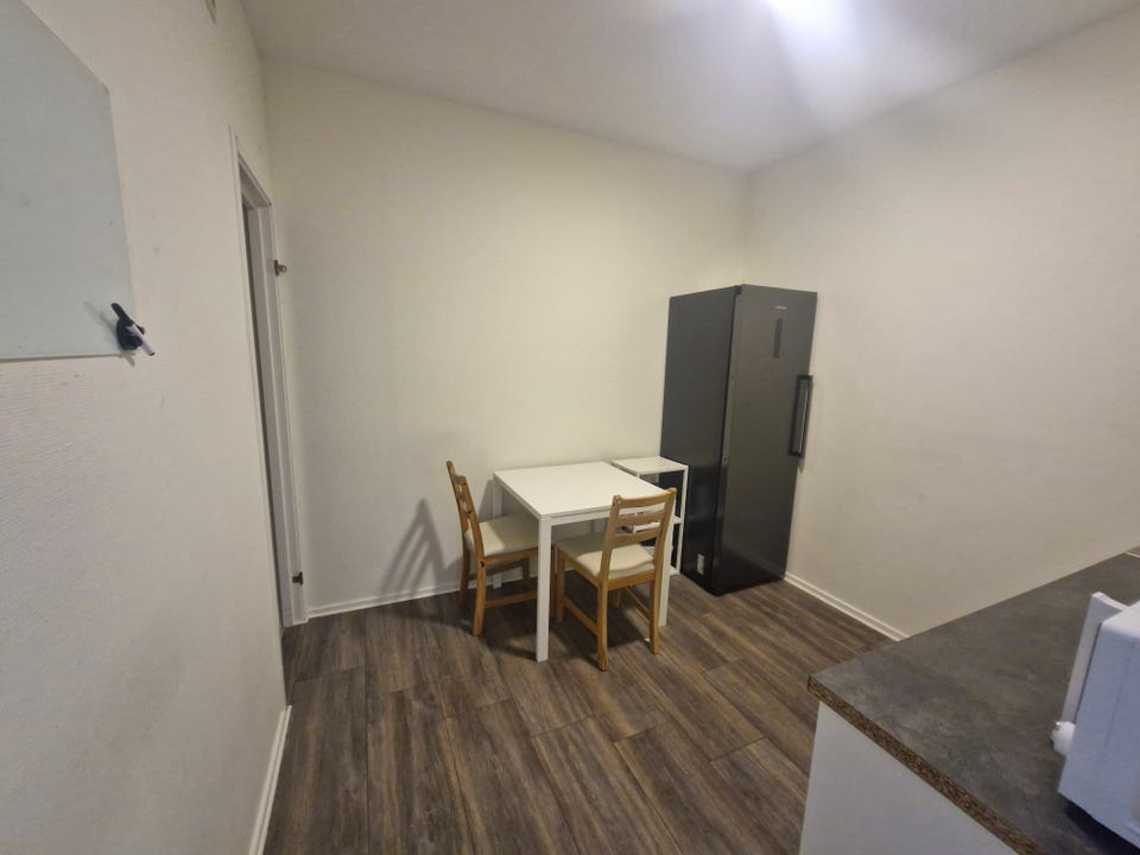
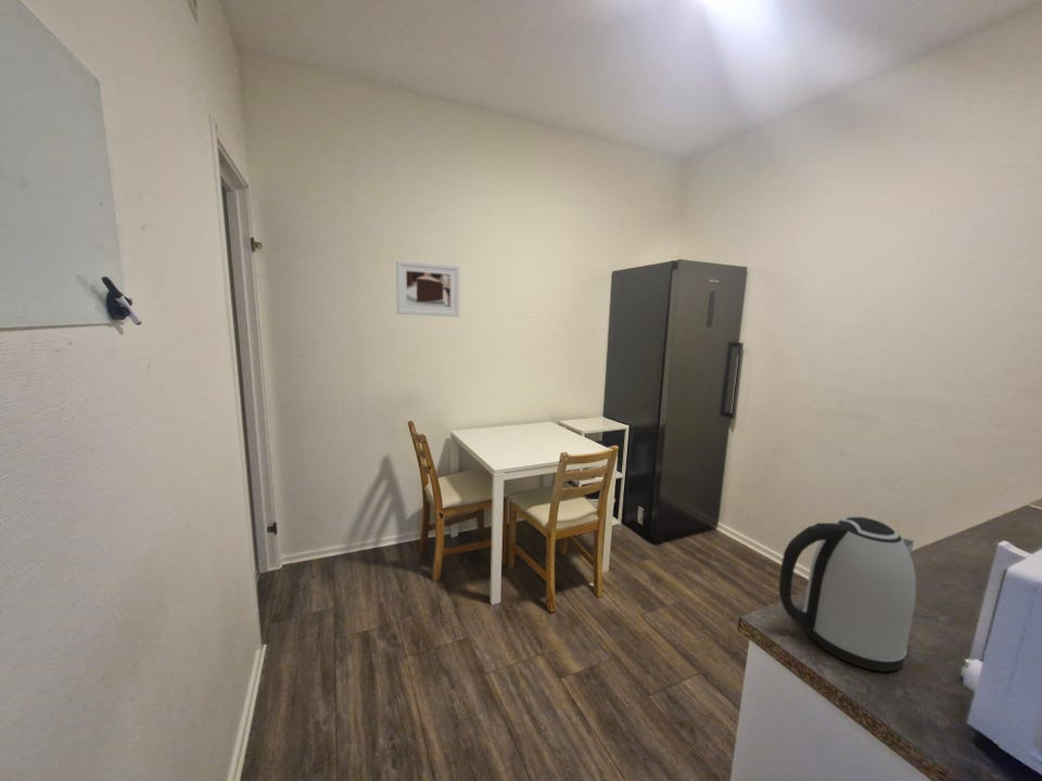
+ kettle (842, 579)
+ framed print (429, 290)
